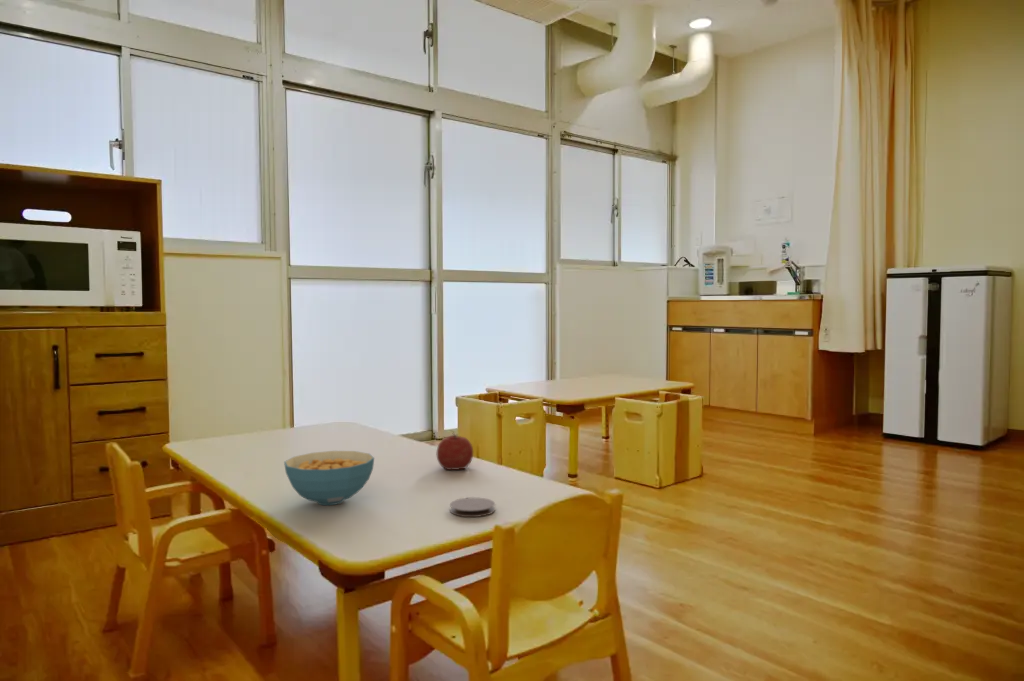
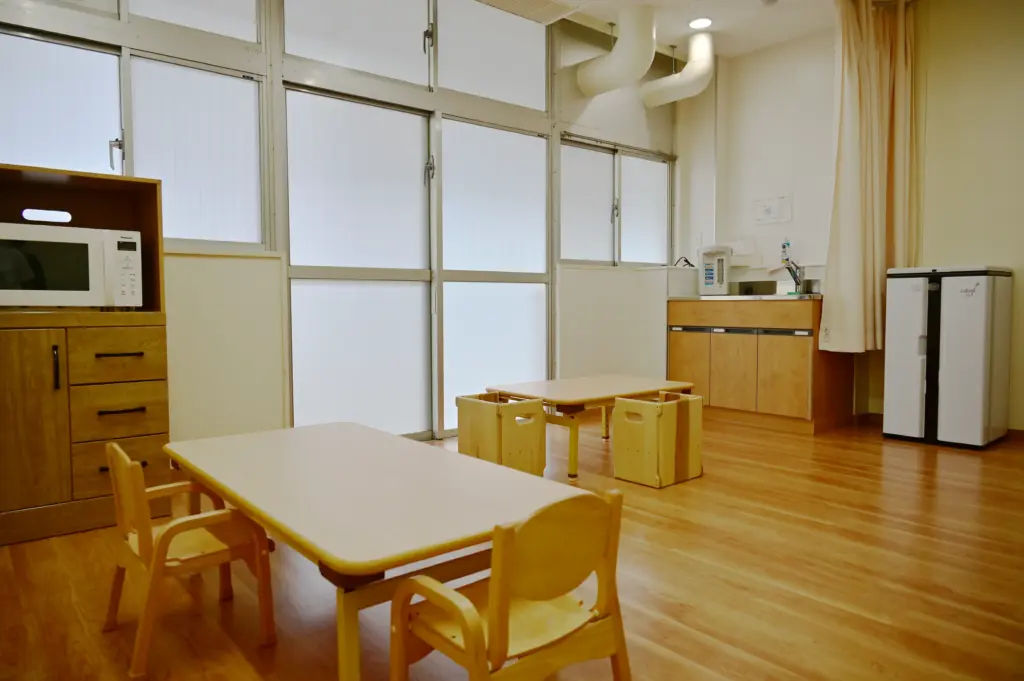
- cereal bowl (330, 480)
- fruit (454, 450)
- coaster (472, 506)
